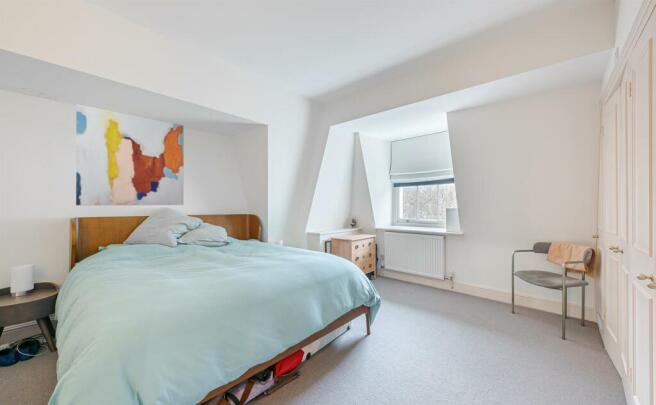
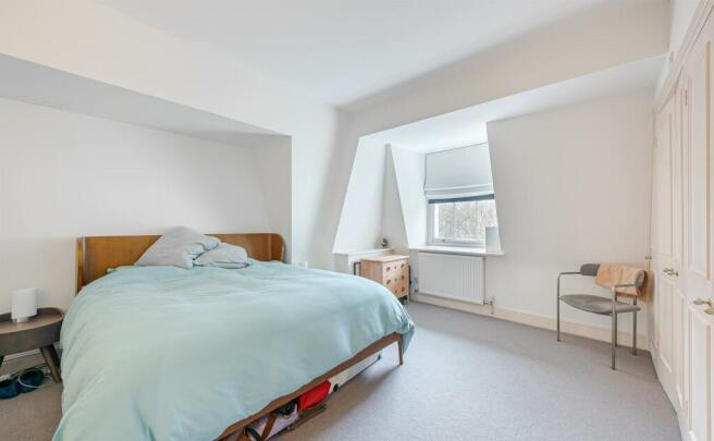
- wall art (136, 160)
